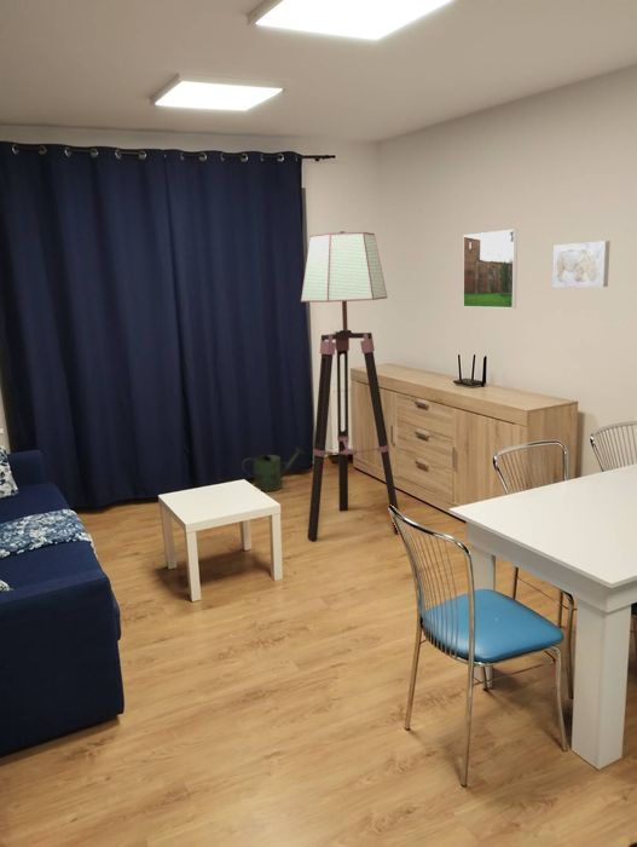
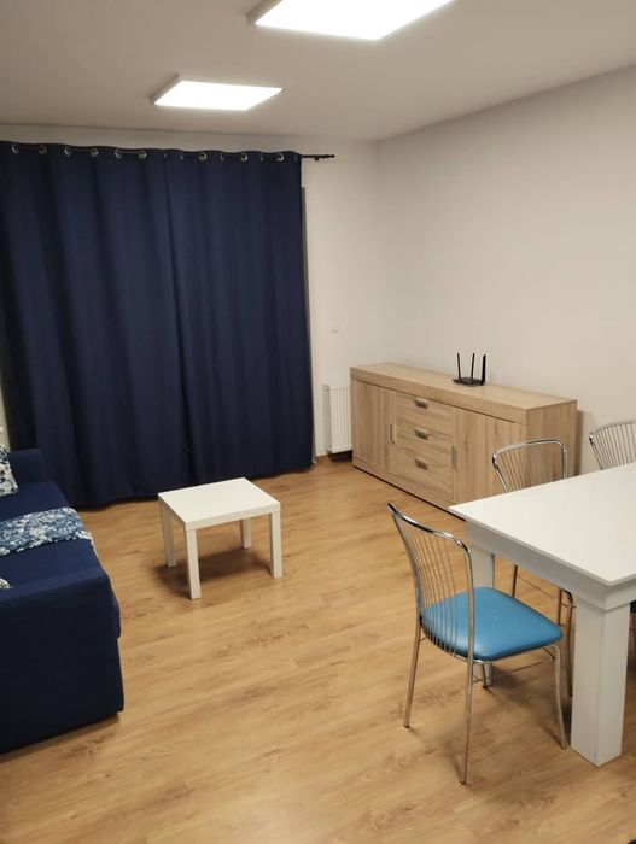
- watering can (273, 468)
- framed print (488, 270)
- floor lamp (347, 386)
- wall art (579, 265)
